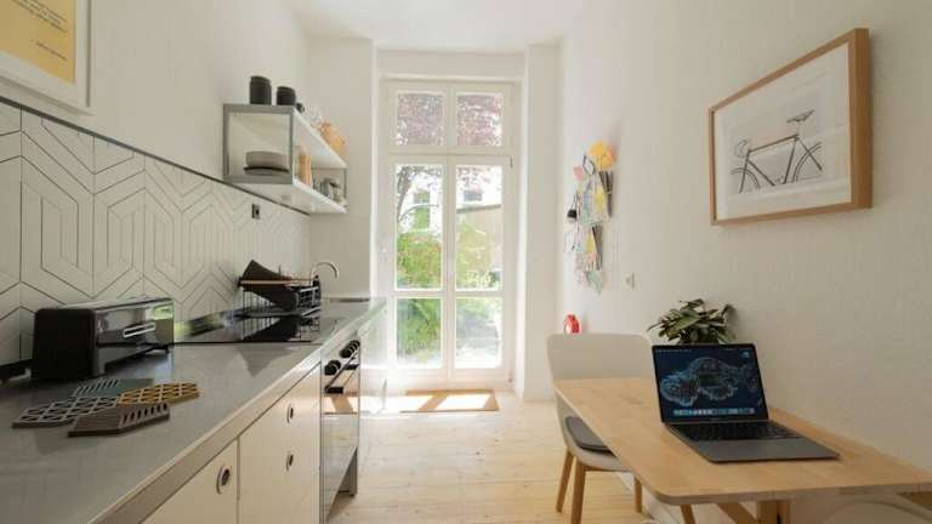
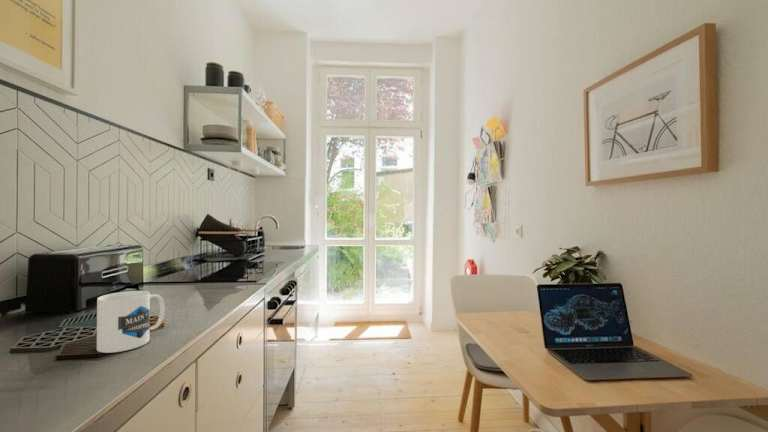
+ mug (132, 317)
